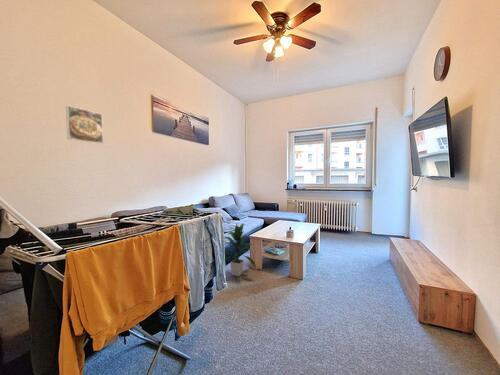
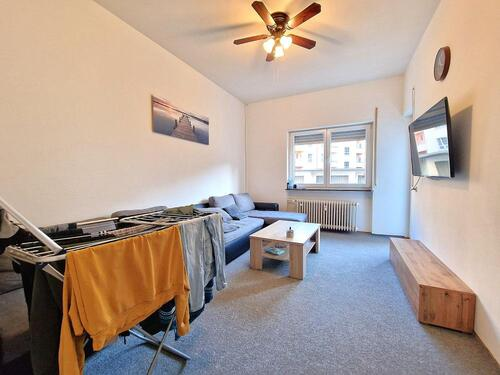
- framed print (85, 125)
- indoor plant (237, 250)
